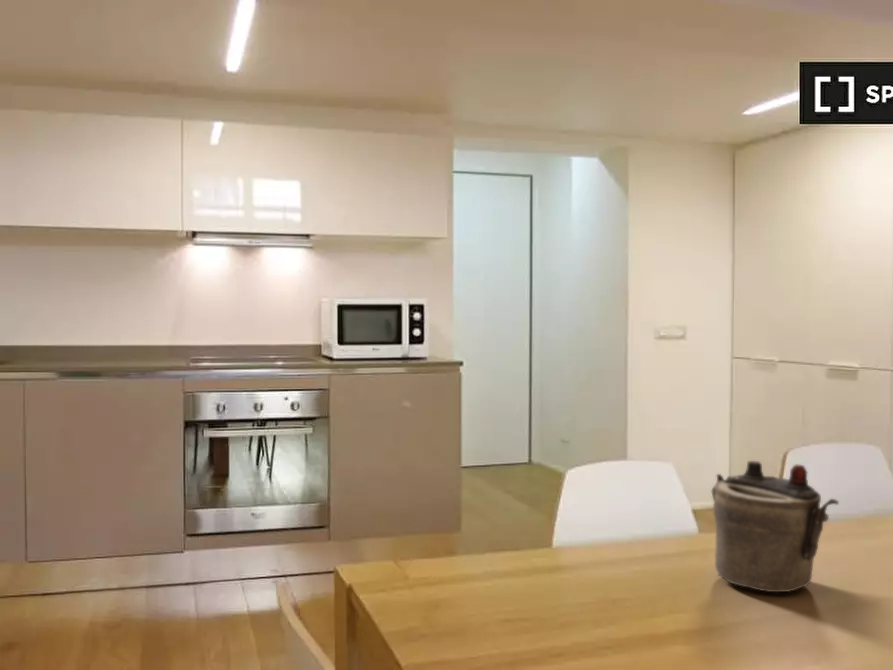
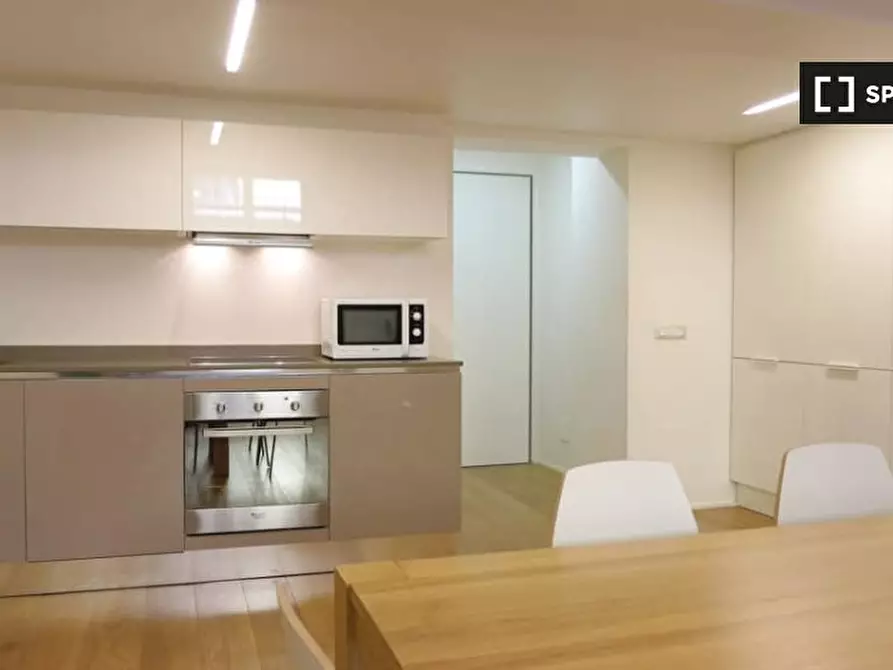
- teapot (770, 522)
